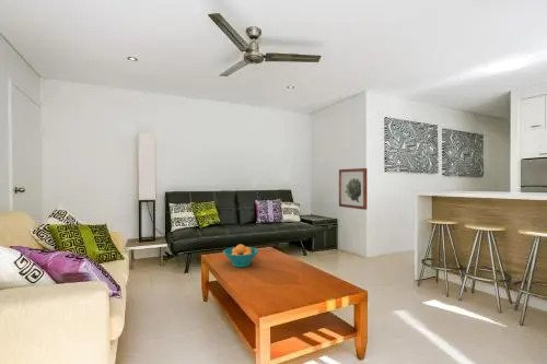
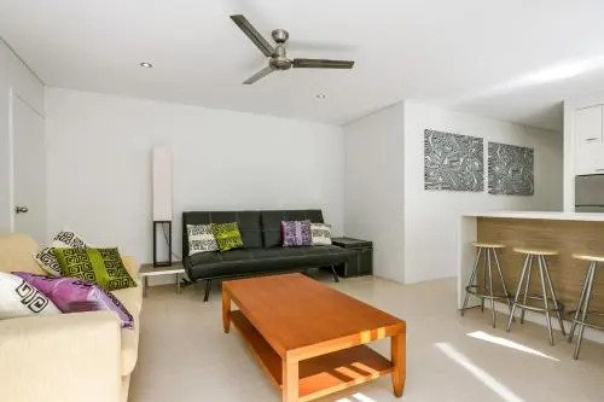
- wall art (351, 188)
- fruit bowl (241, 254)
